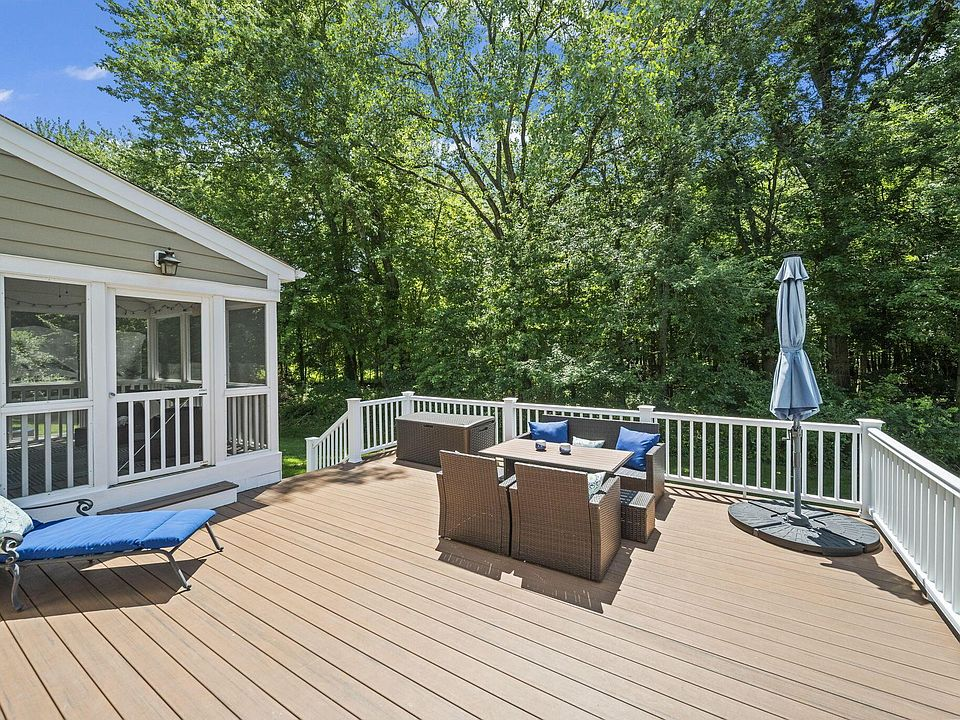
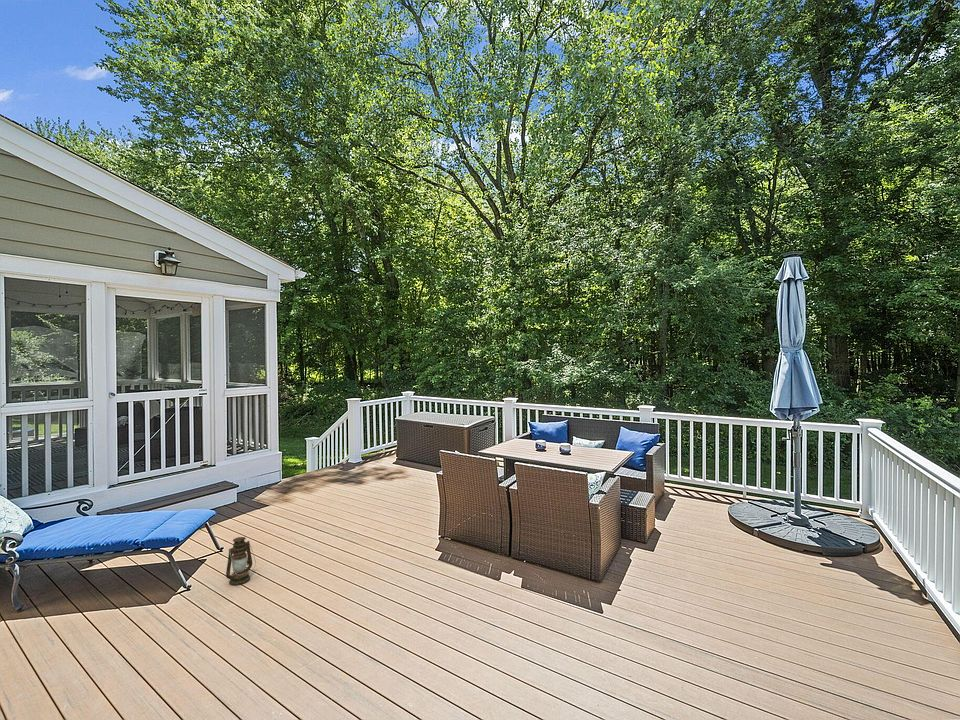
+ lantern (240, 559)
